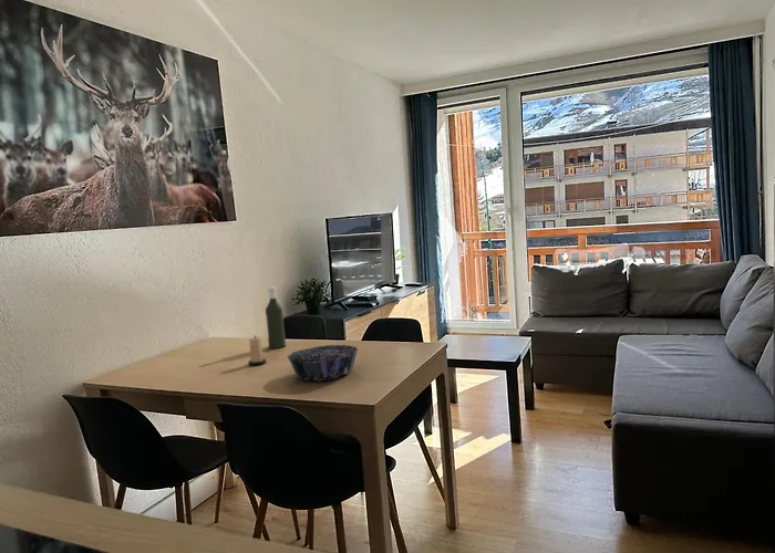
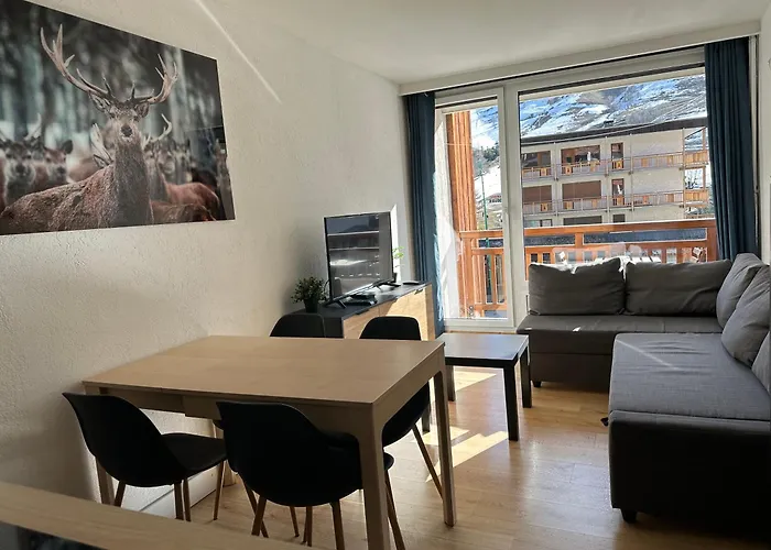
- candle (256, 348)
- bottle (275, 316)
- decorative bowl (323, 363)
